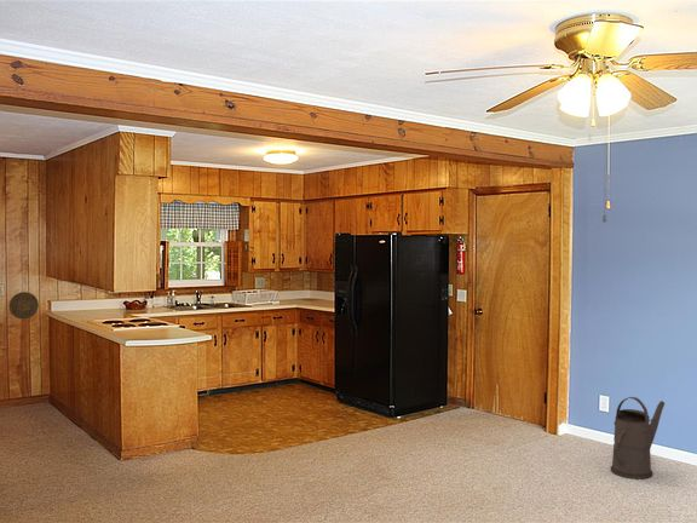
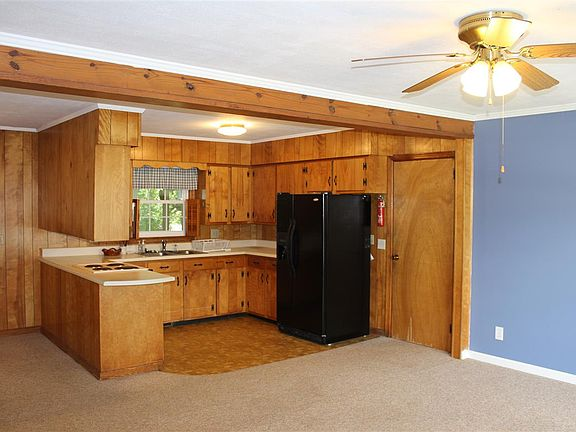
- watering can (639, 432)
- decorative plate (24, 305)
